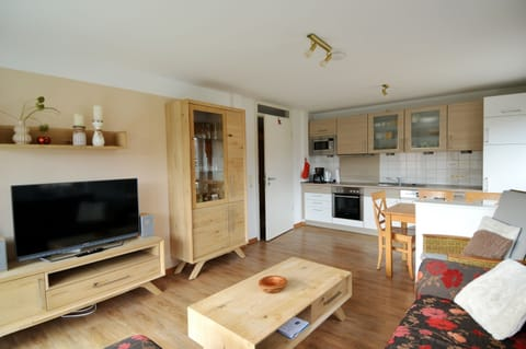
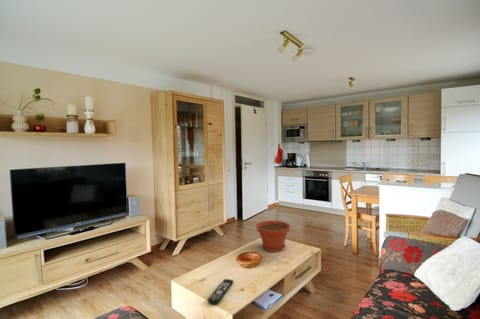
+ remote control (221, 290)
+ plant pot (273, 236)
